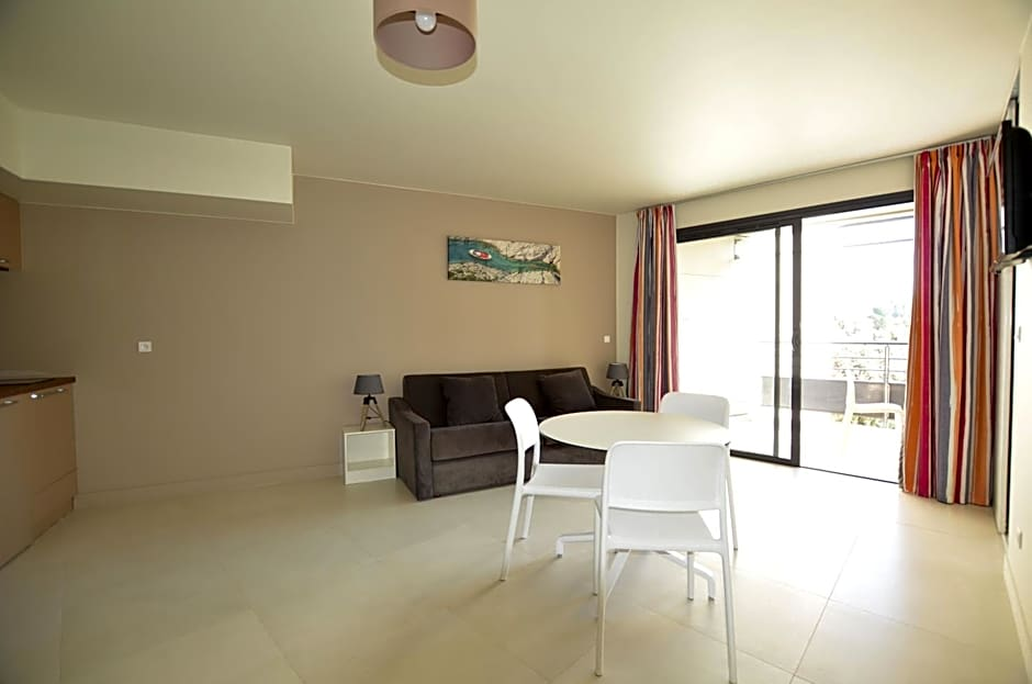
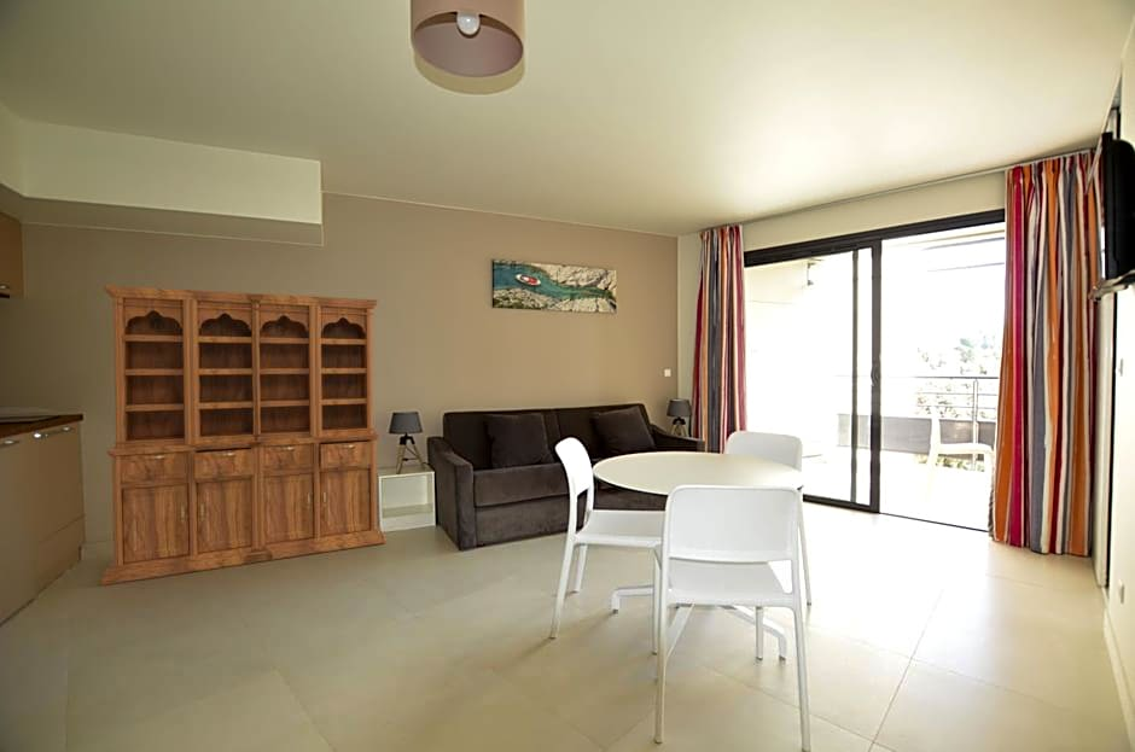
+ bookcase (256, 424)
